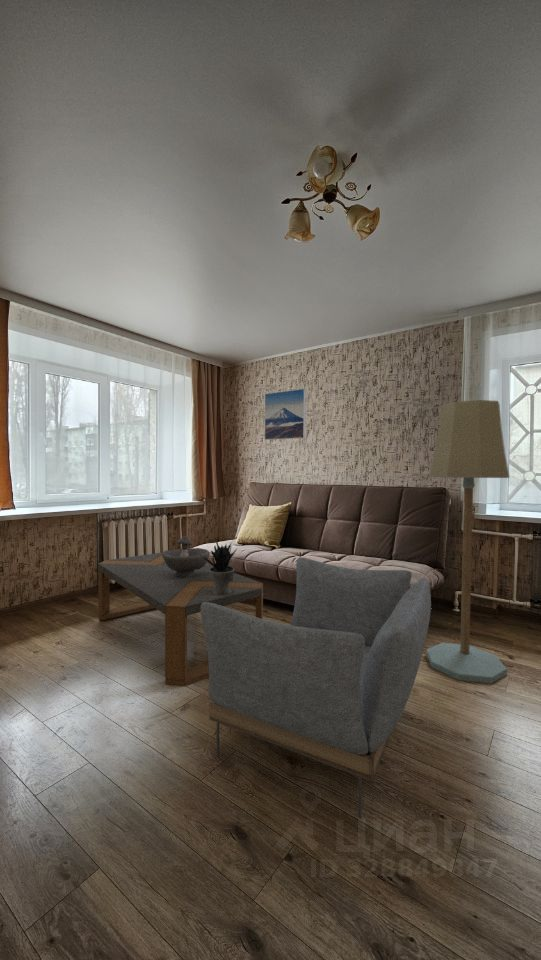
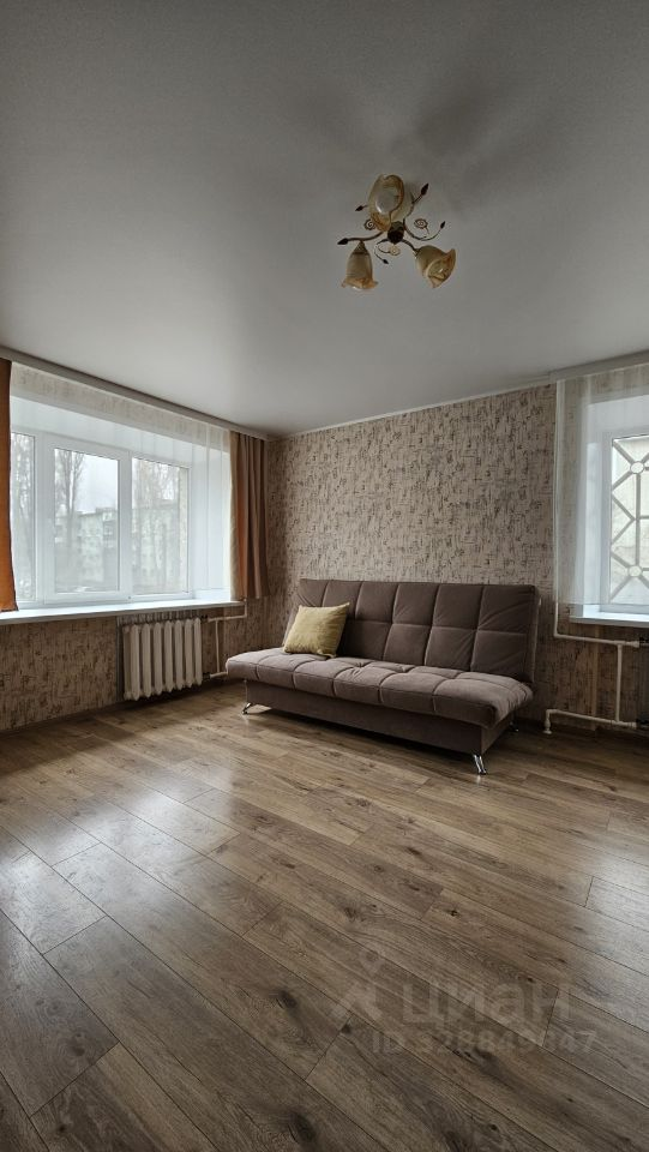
- coffee table (173, 603)
- potted plant (224, 565)
- armchair (331, 657)
- decorative bowl (185, 554)
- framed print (284, 415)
- floor lamp (467, 535)
